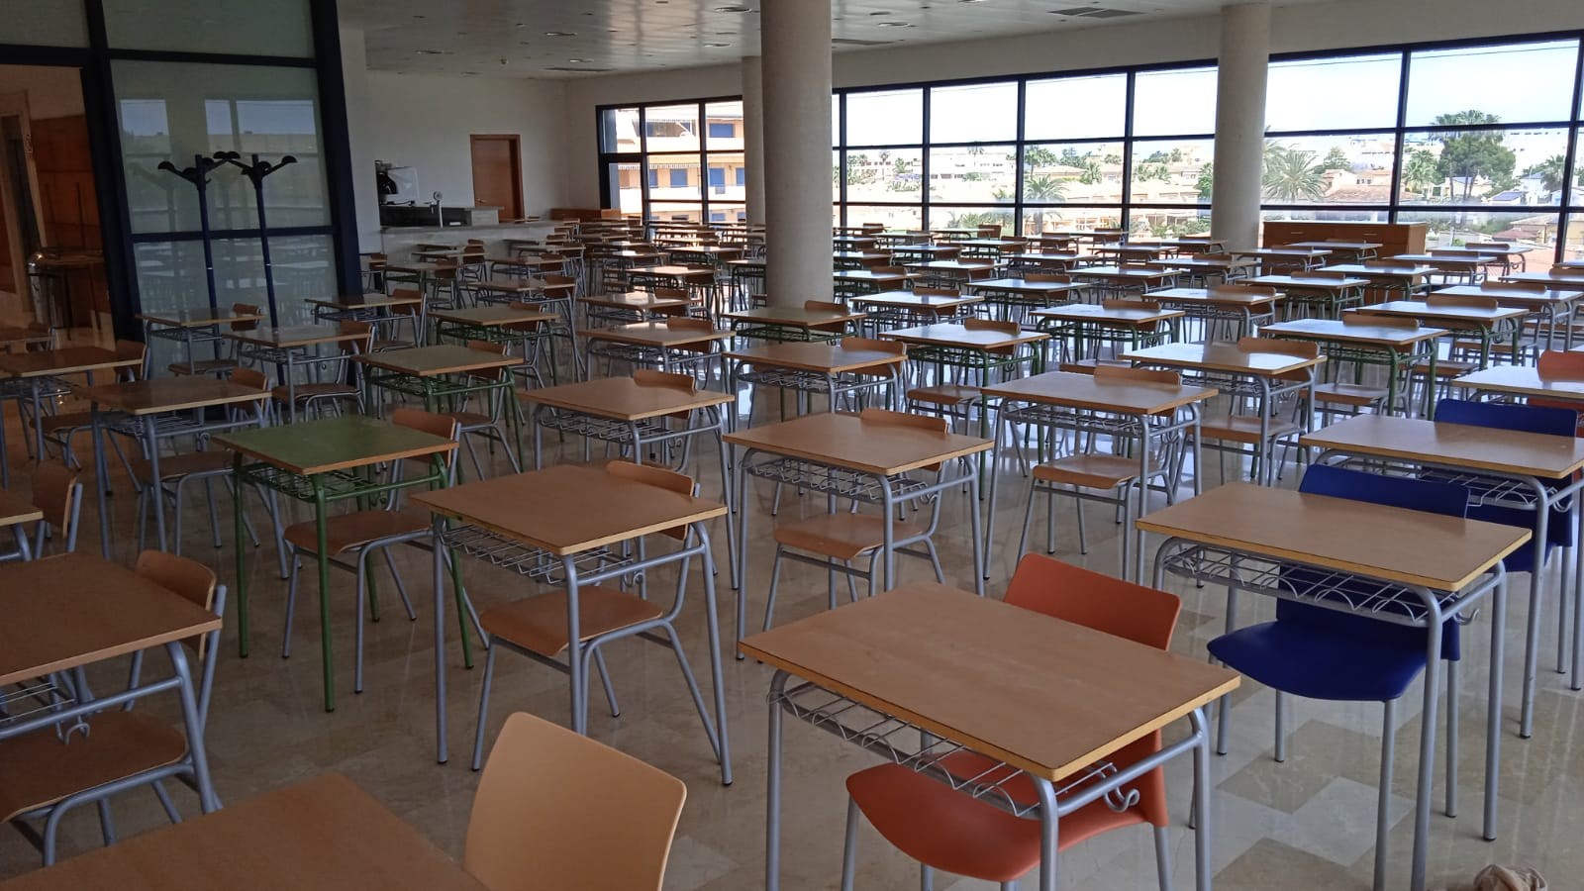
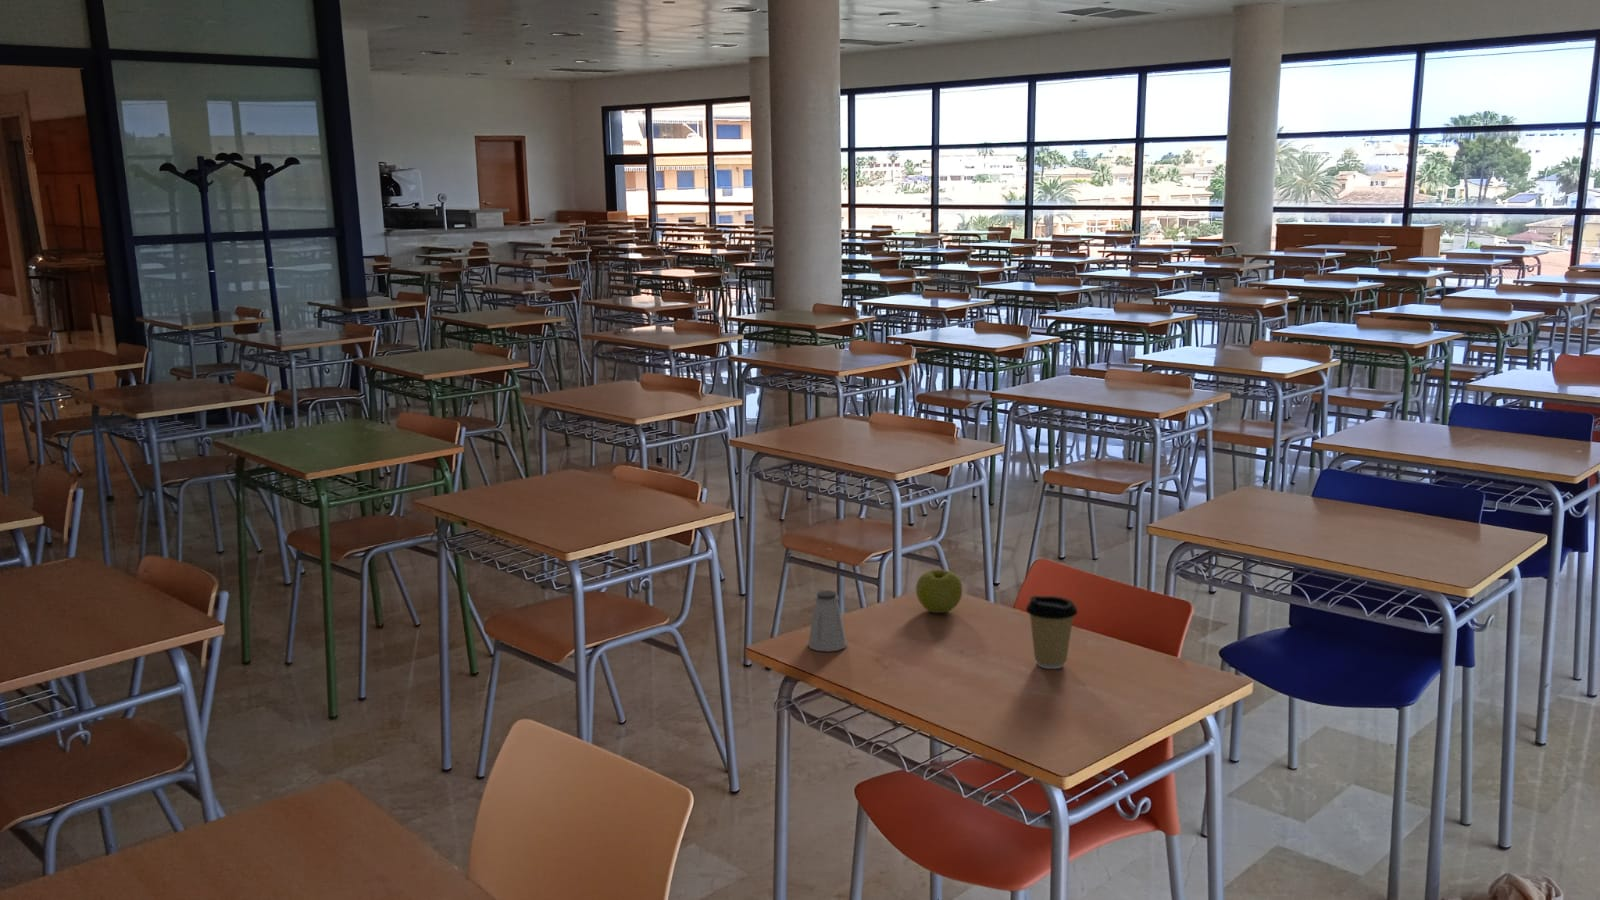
+ coffee cup (1051, 632)
+ apple (938, 591)
+ saltshaker (827, 618)
